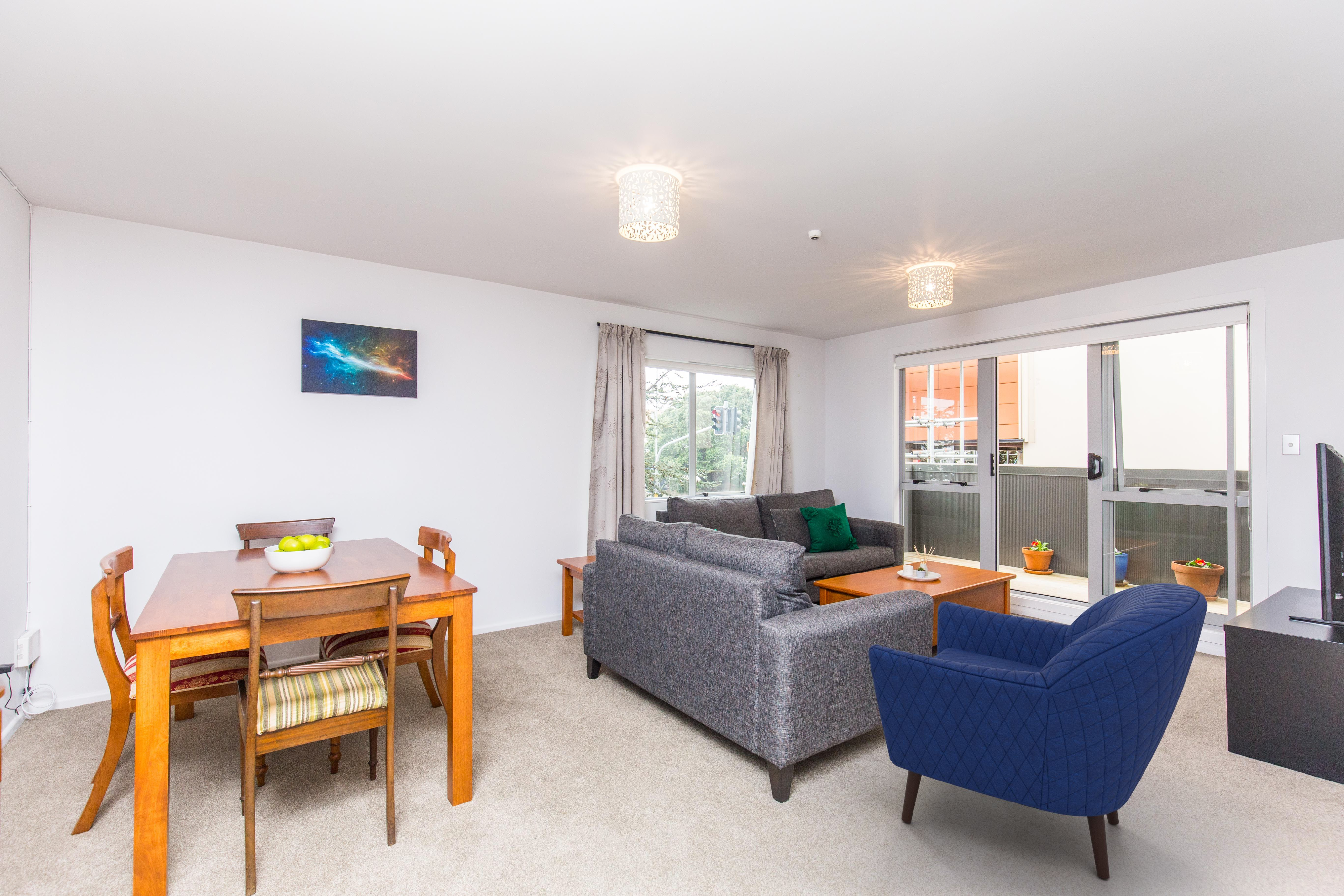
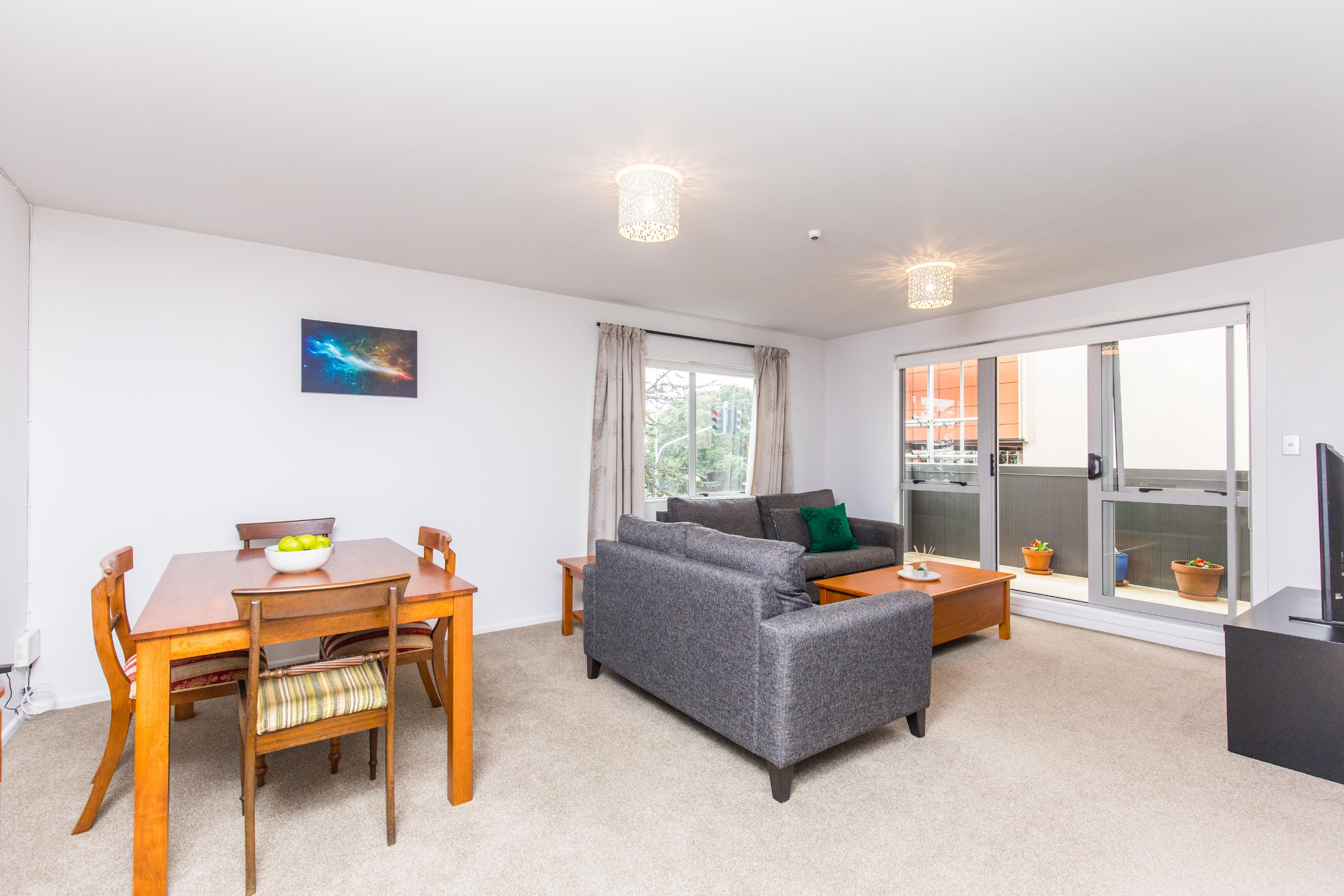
- armchair (1039, 699)
